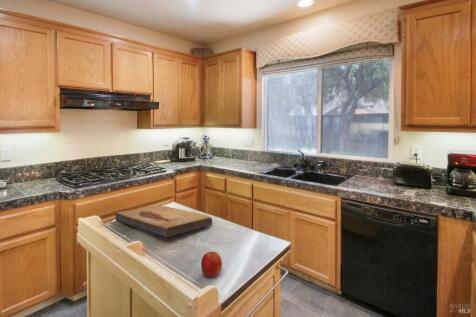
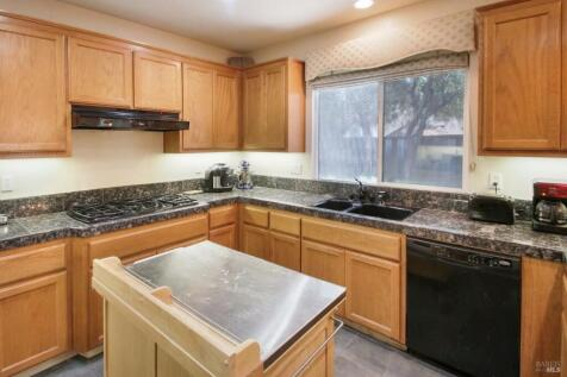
- fruit (211, 263)
- fish fossil (162, 218)
